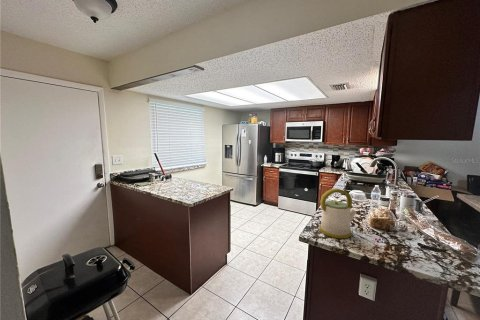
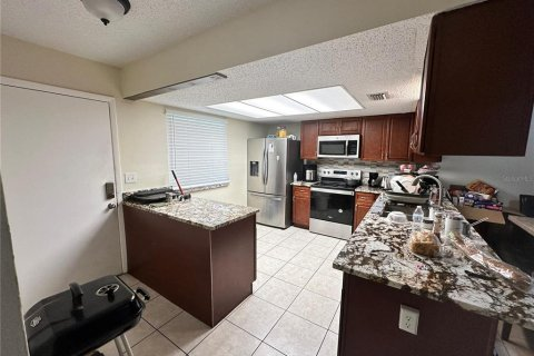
- kettle (338, 210)
